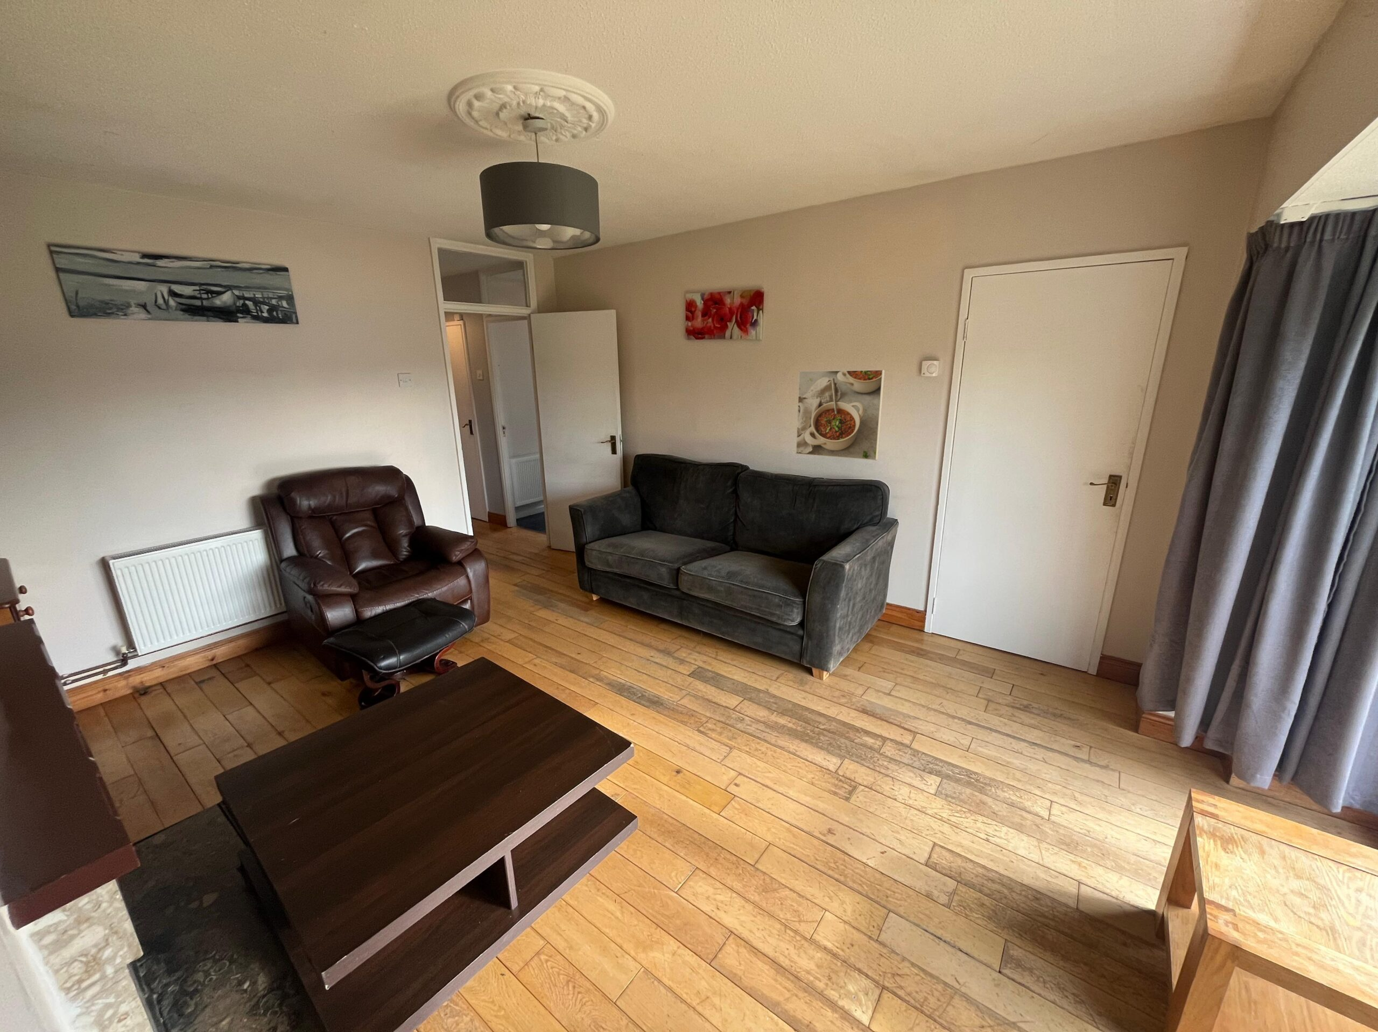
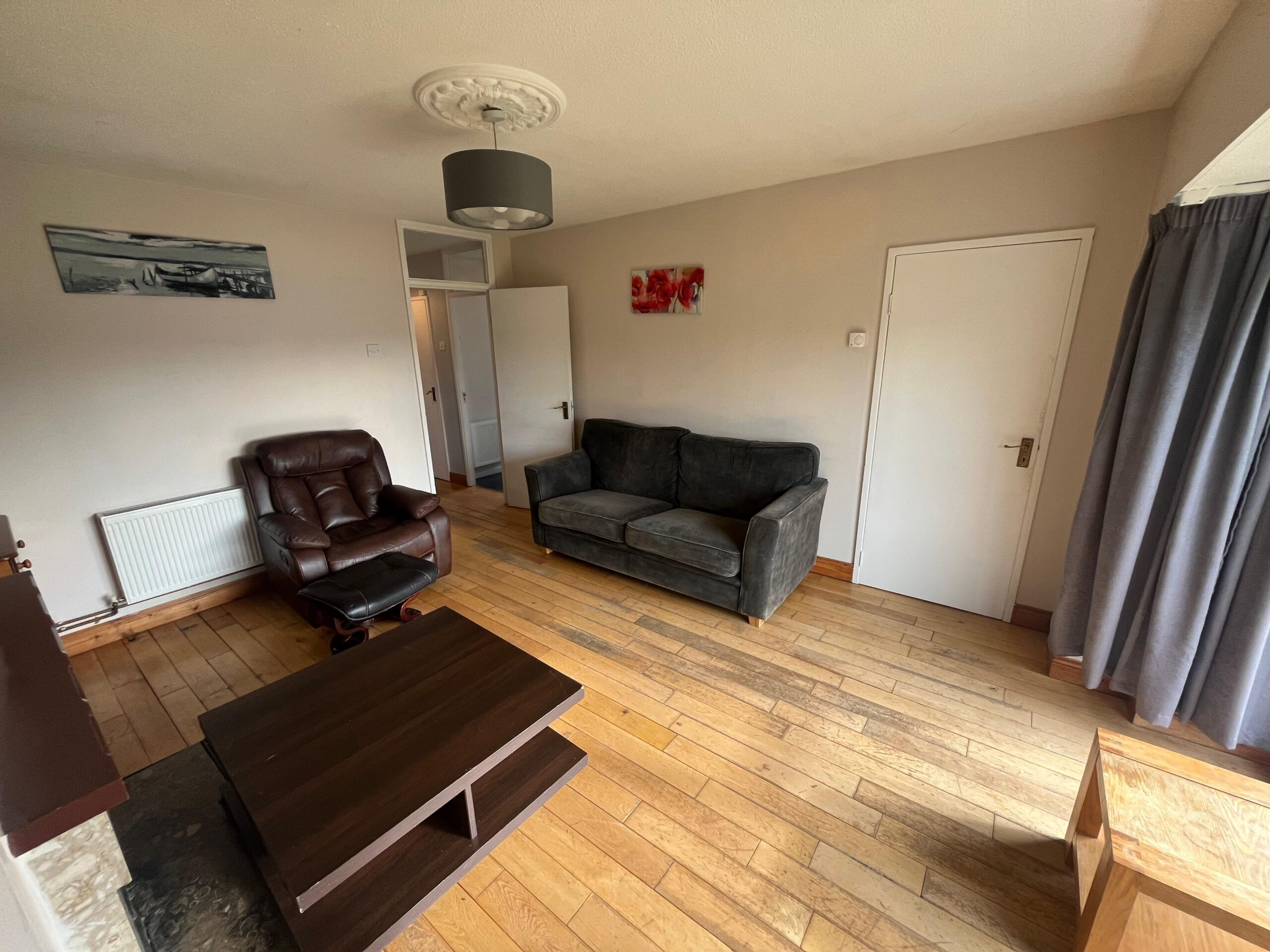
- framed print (837, 414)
